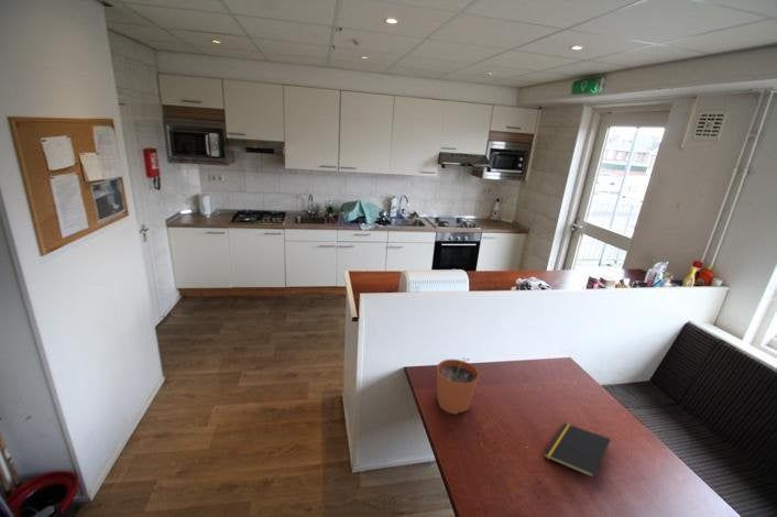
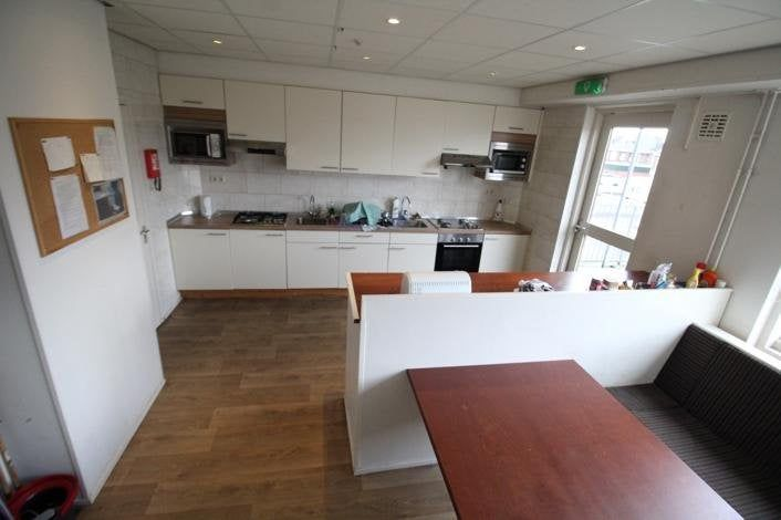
- plant pot (456, 378)
- notepad (577, 447)
